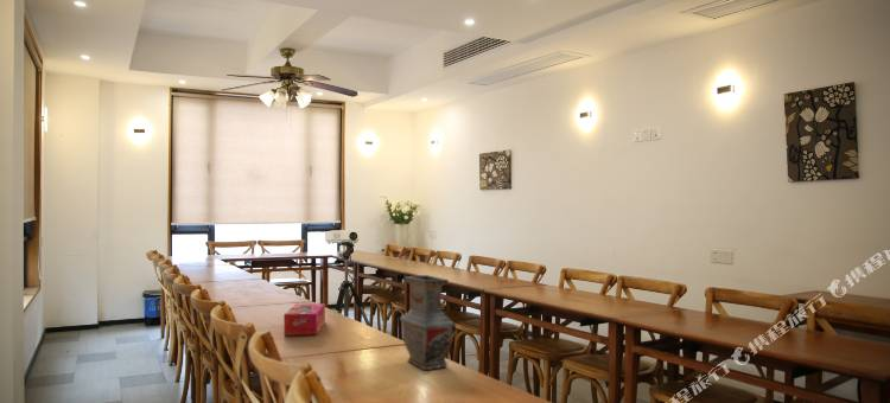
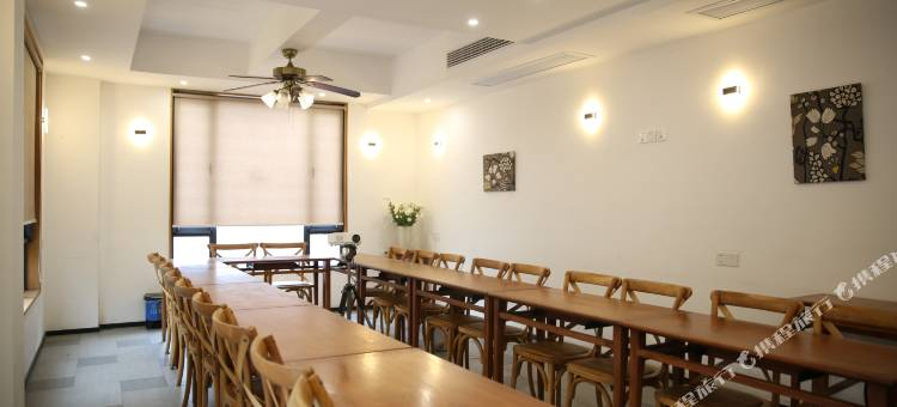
- tissue box (305, 318)
- vase (426, 320)
